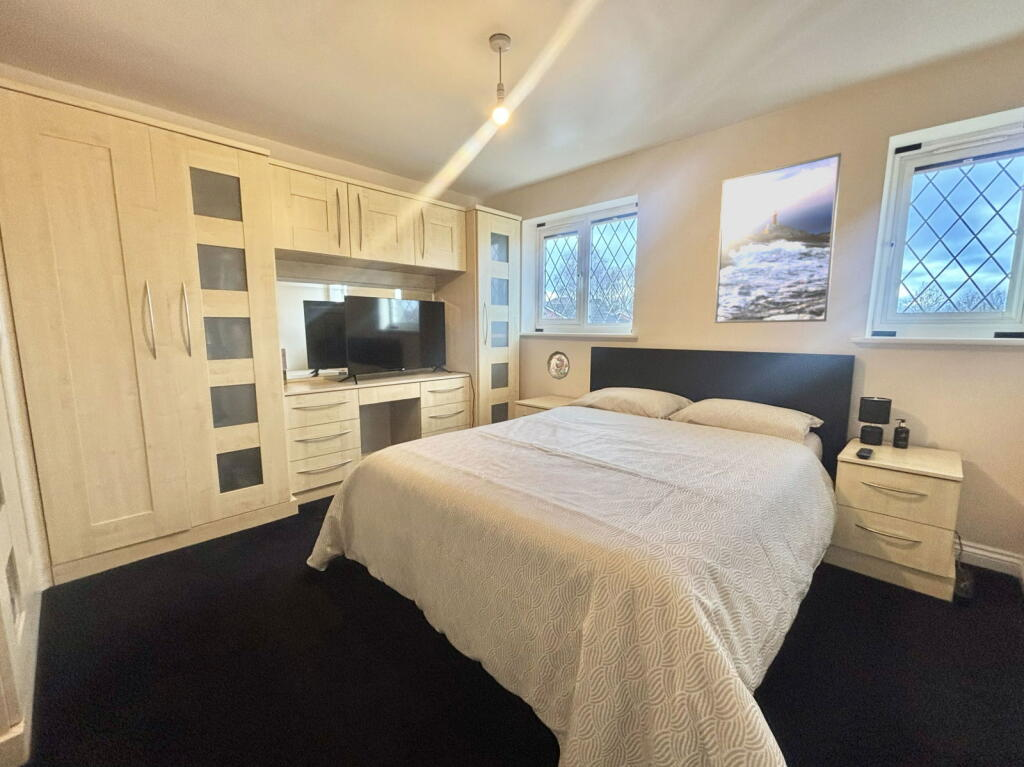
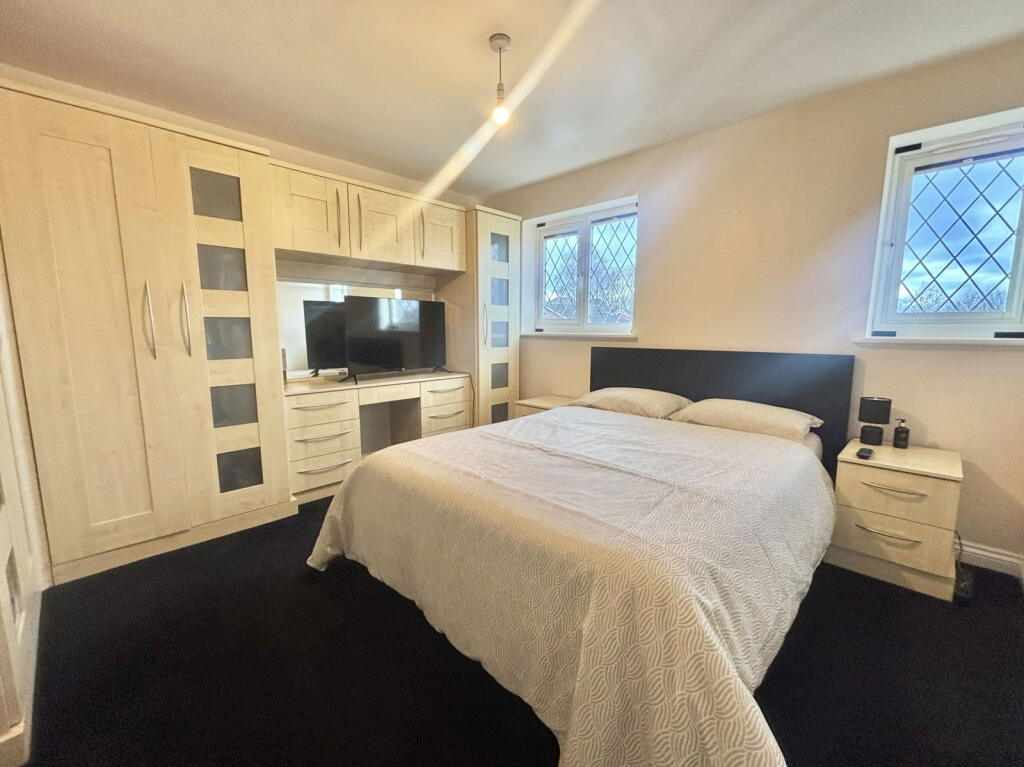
- decorative plate (558, 365)
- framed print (771, 246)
